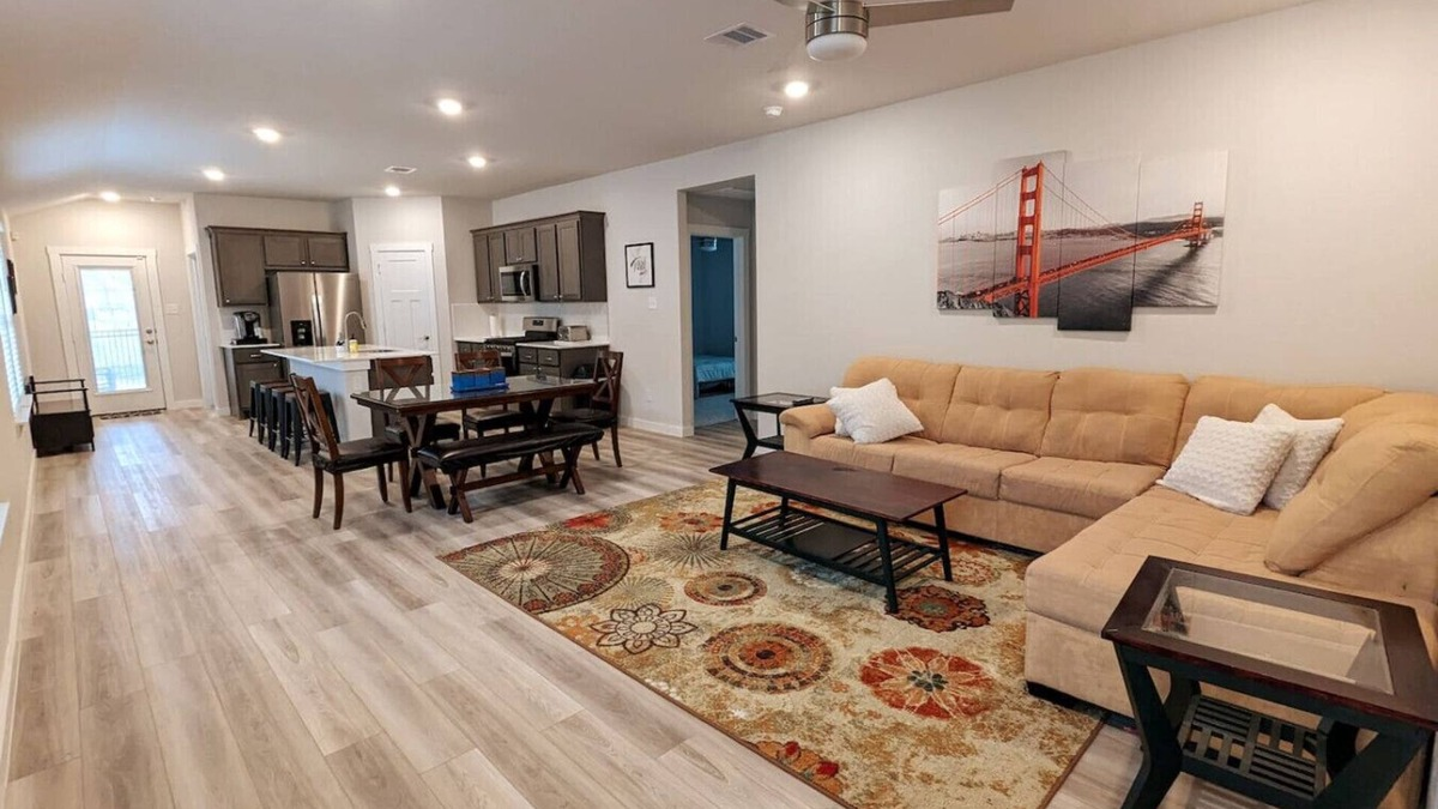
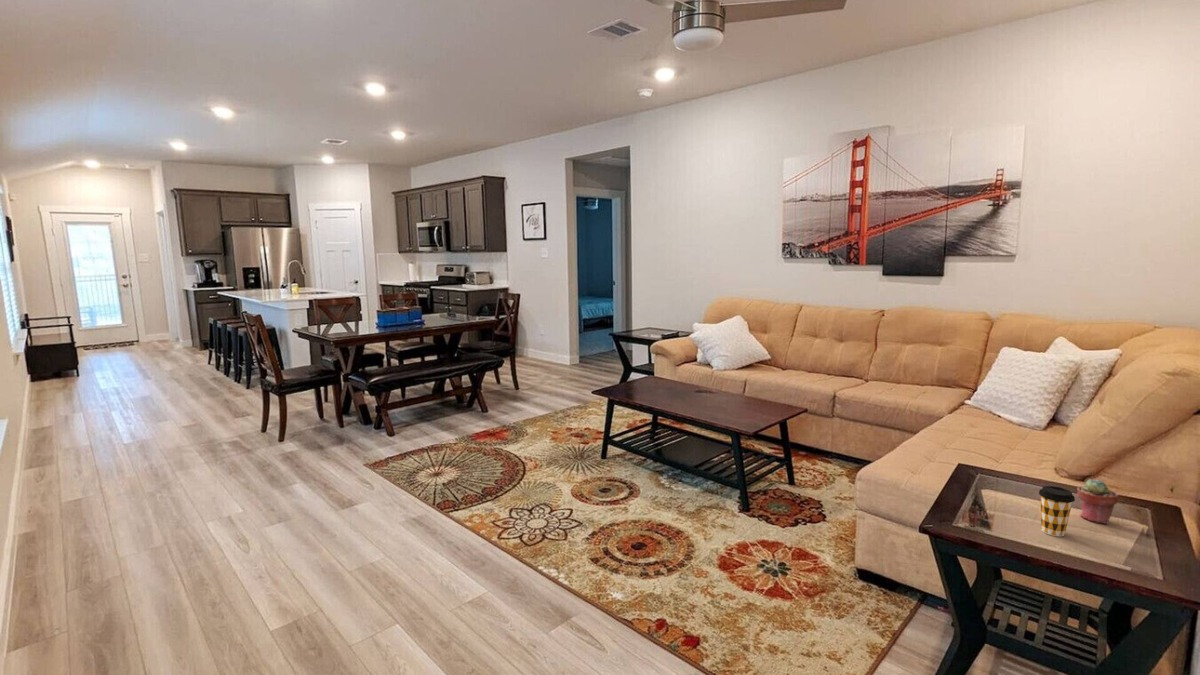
+ potted succulent (1096, 499)
+ coffee cup (1055, 511)
